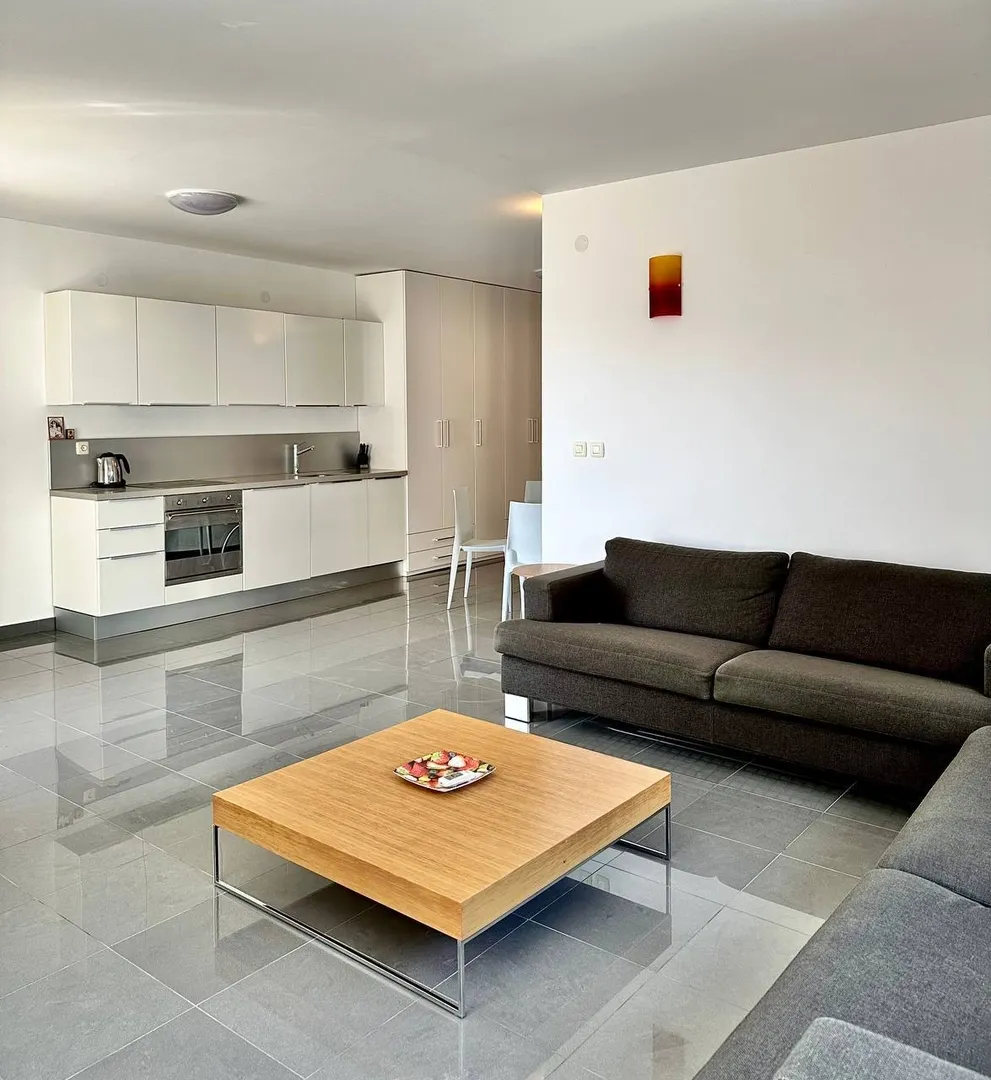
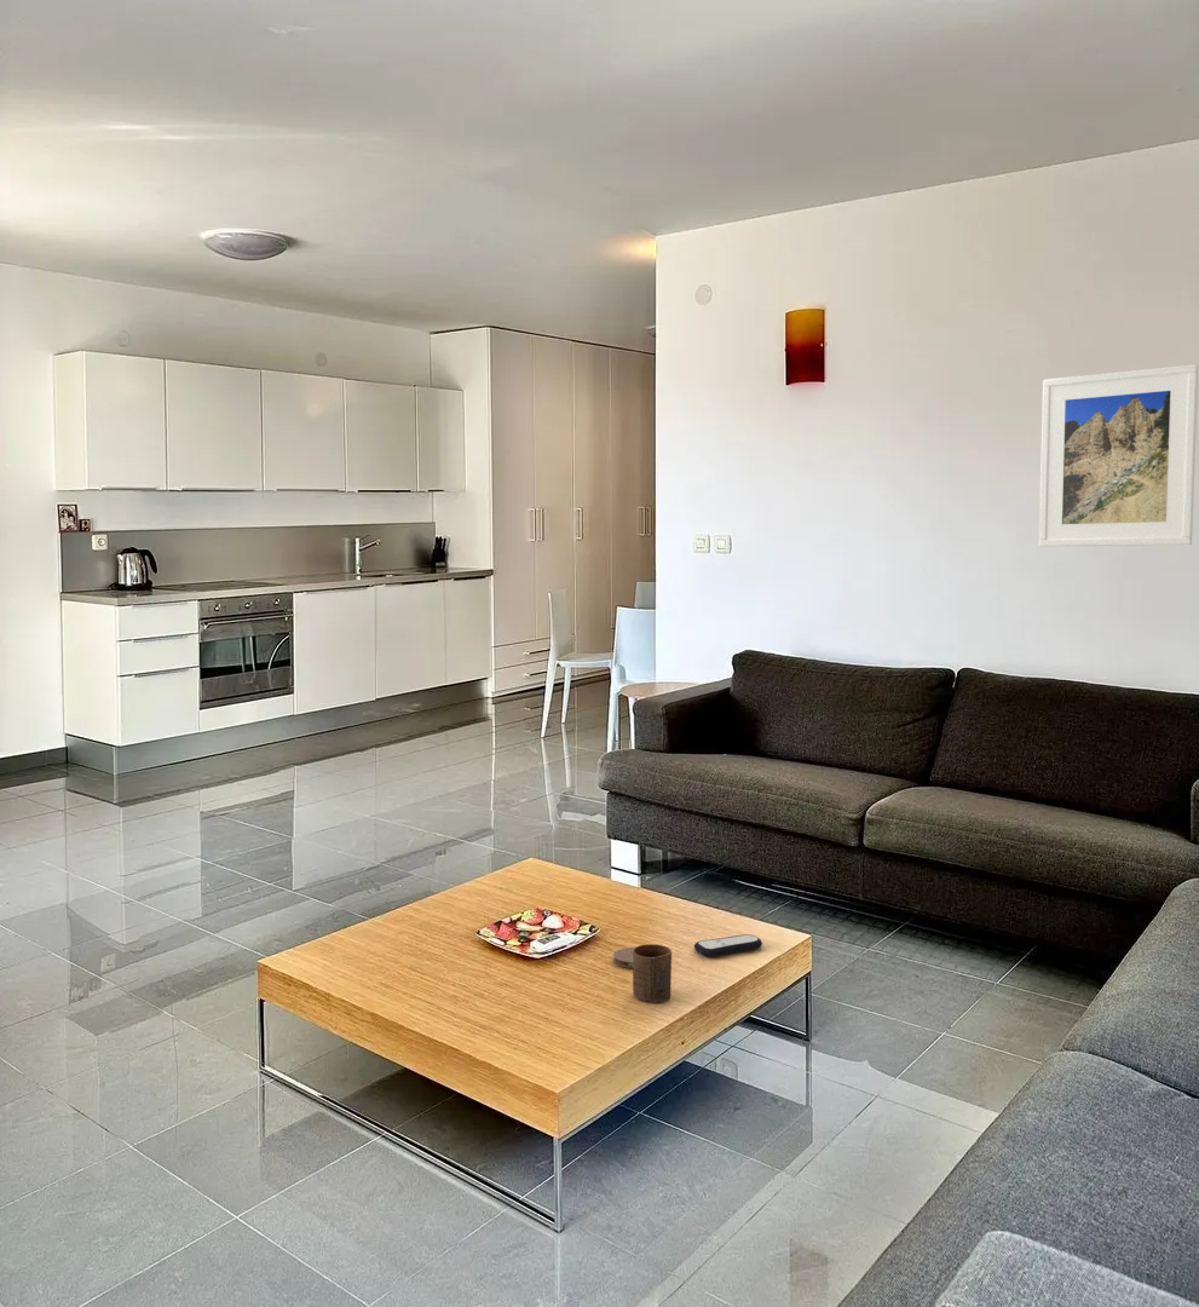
+ coaster (632, 957)
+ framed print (1114, 459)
+ remote control (728, 944)
+ cup (652, 973)
